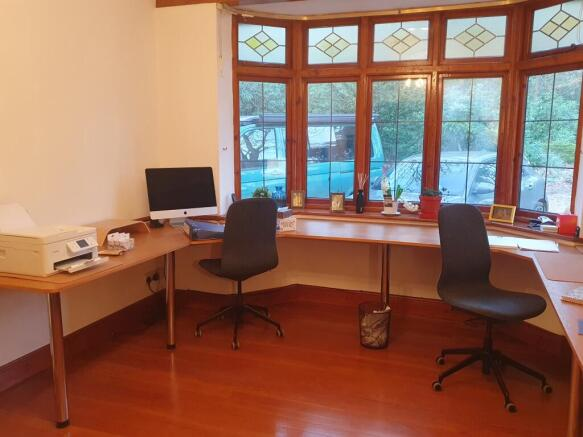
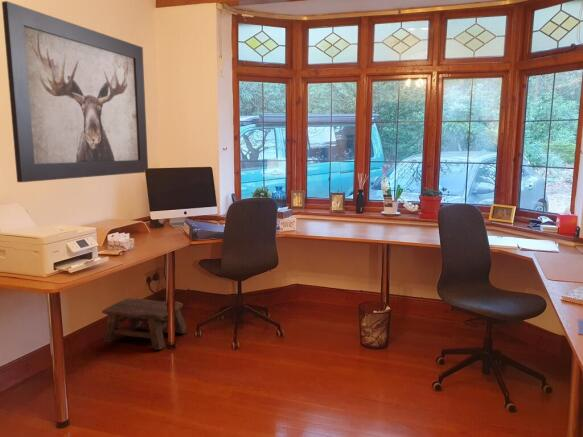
+ wall art (89, 104)
+ stool (146, 321)
